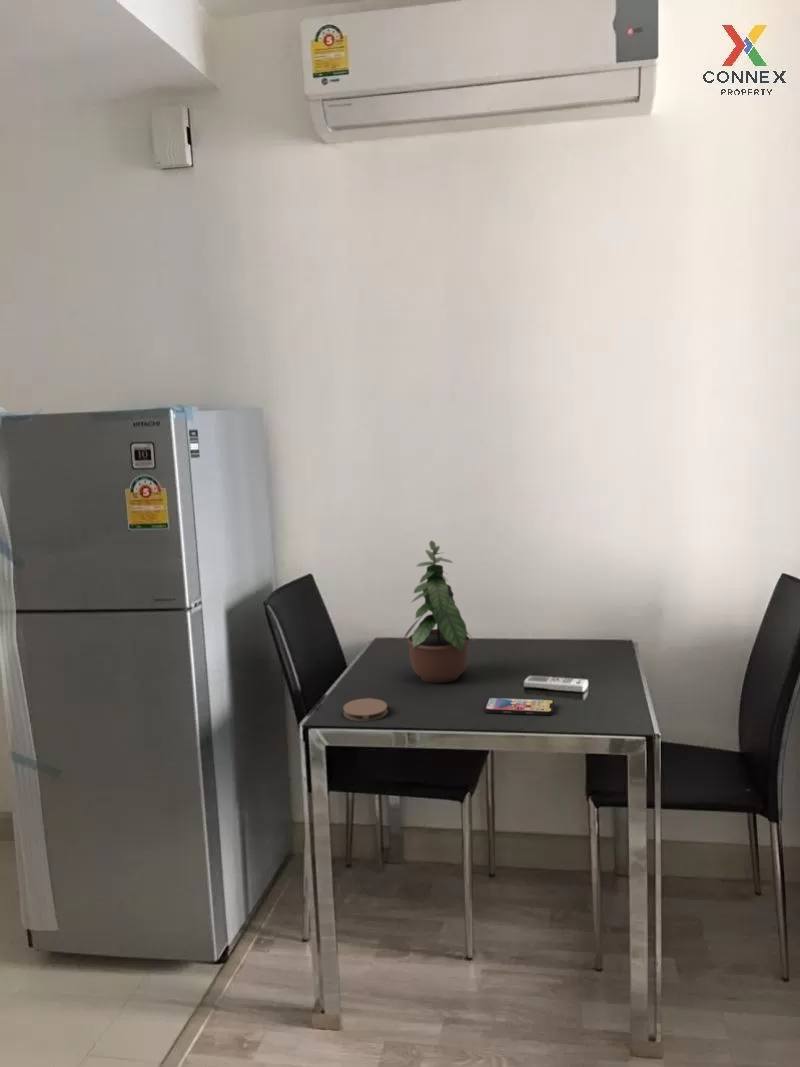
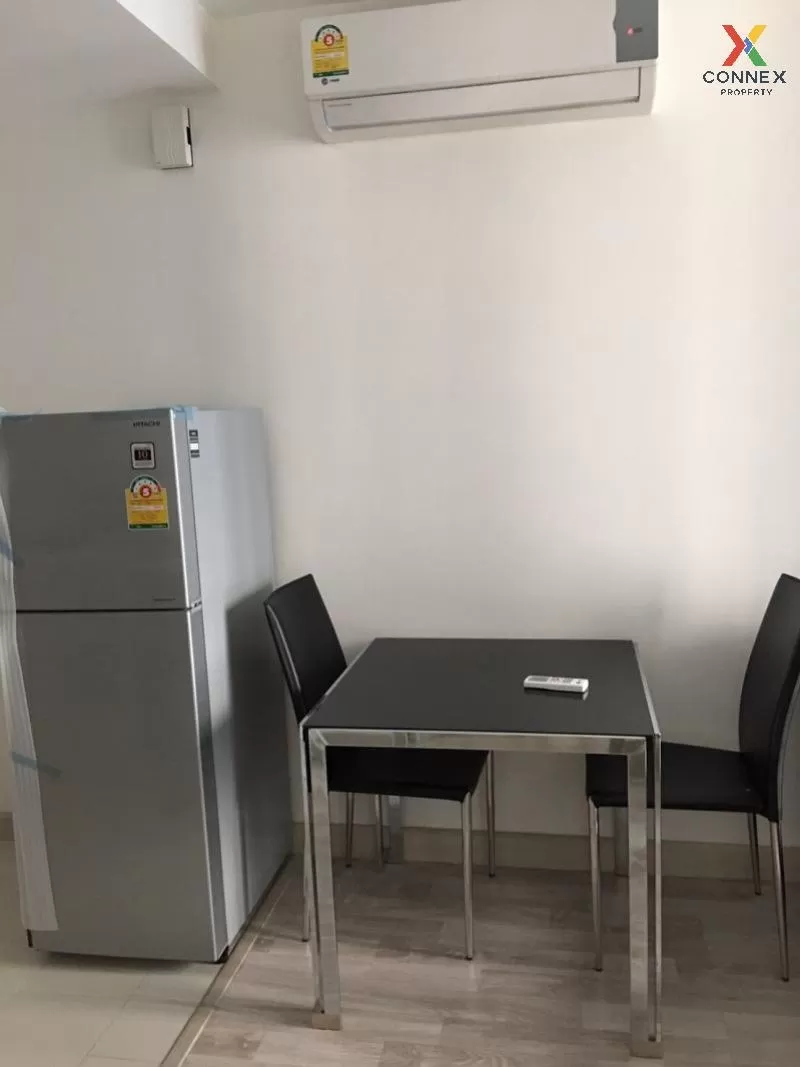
- smartphone (519, 706)
- coaster (365, 709)
- potted plant (439, 608)
